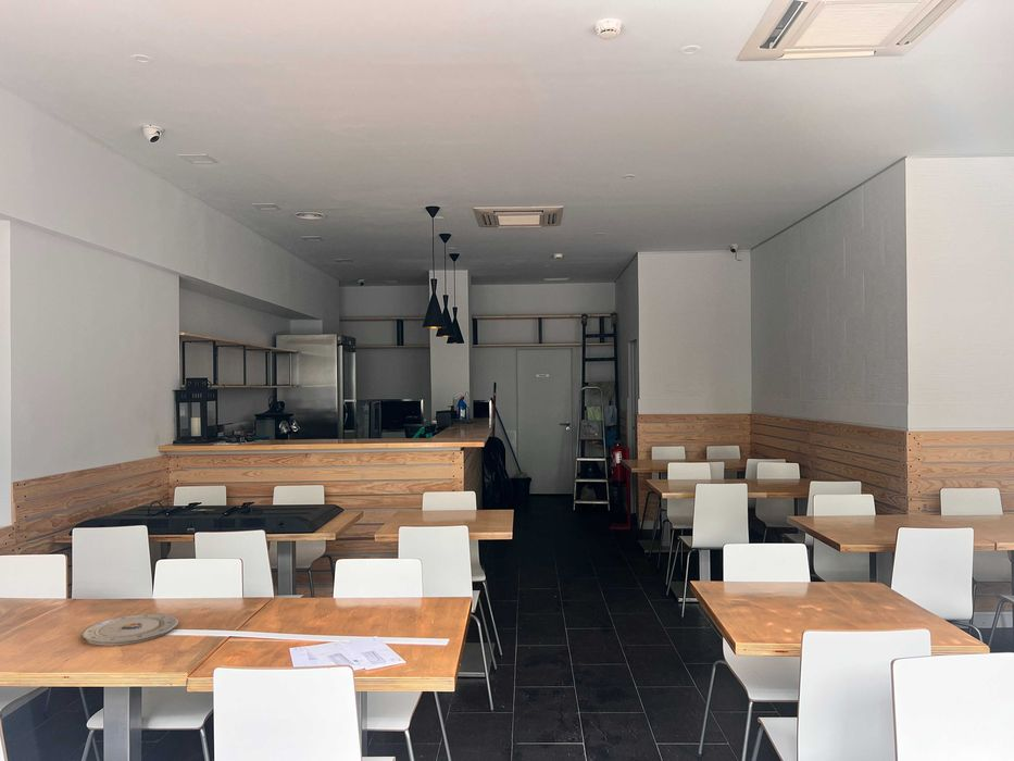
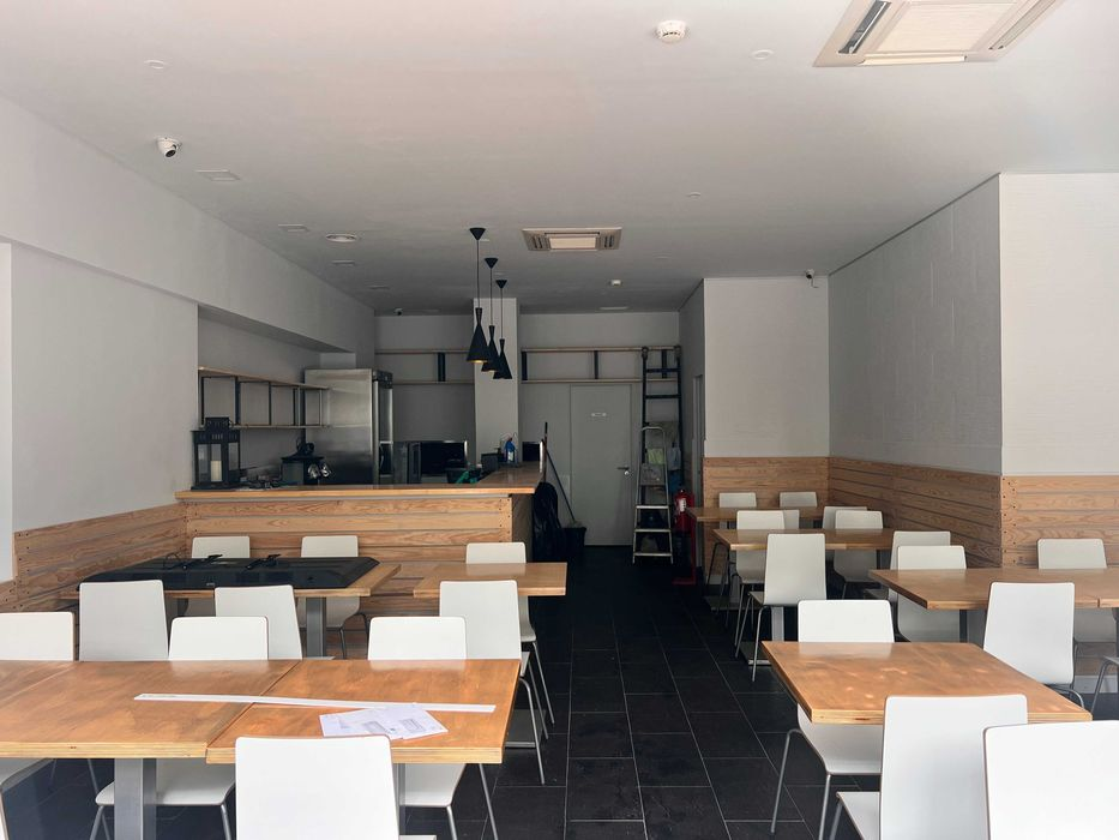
- plate (130, 629)
